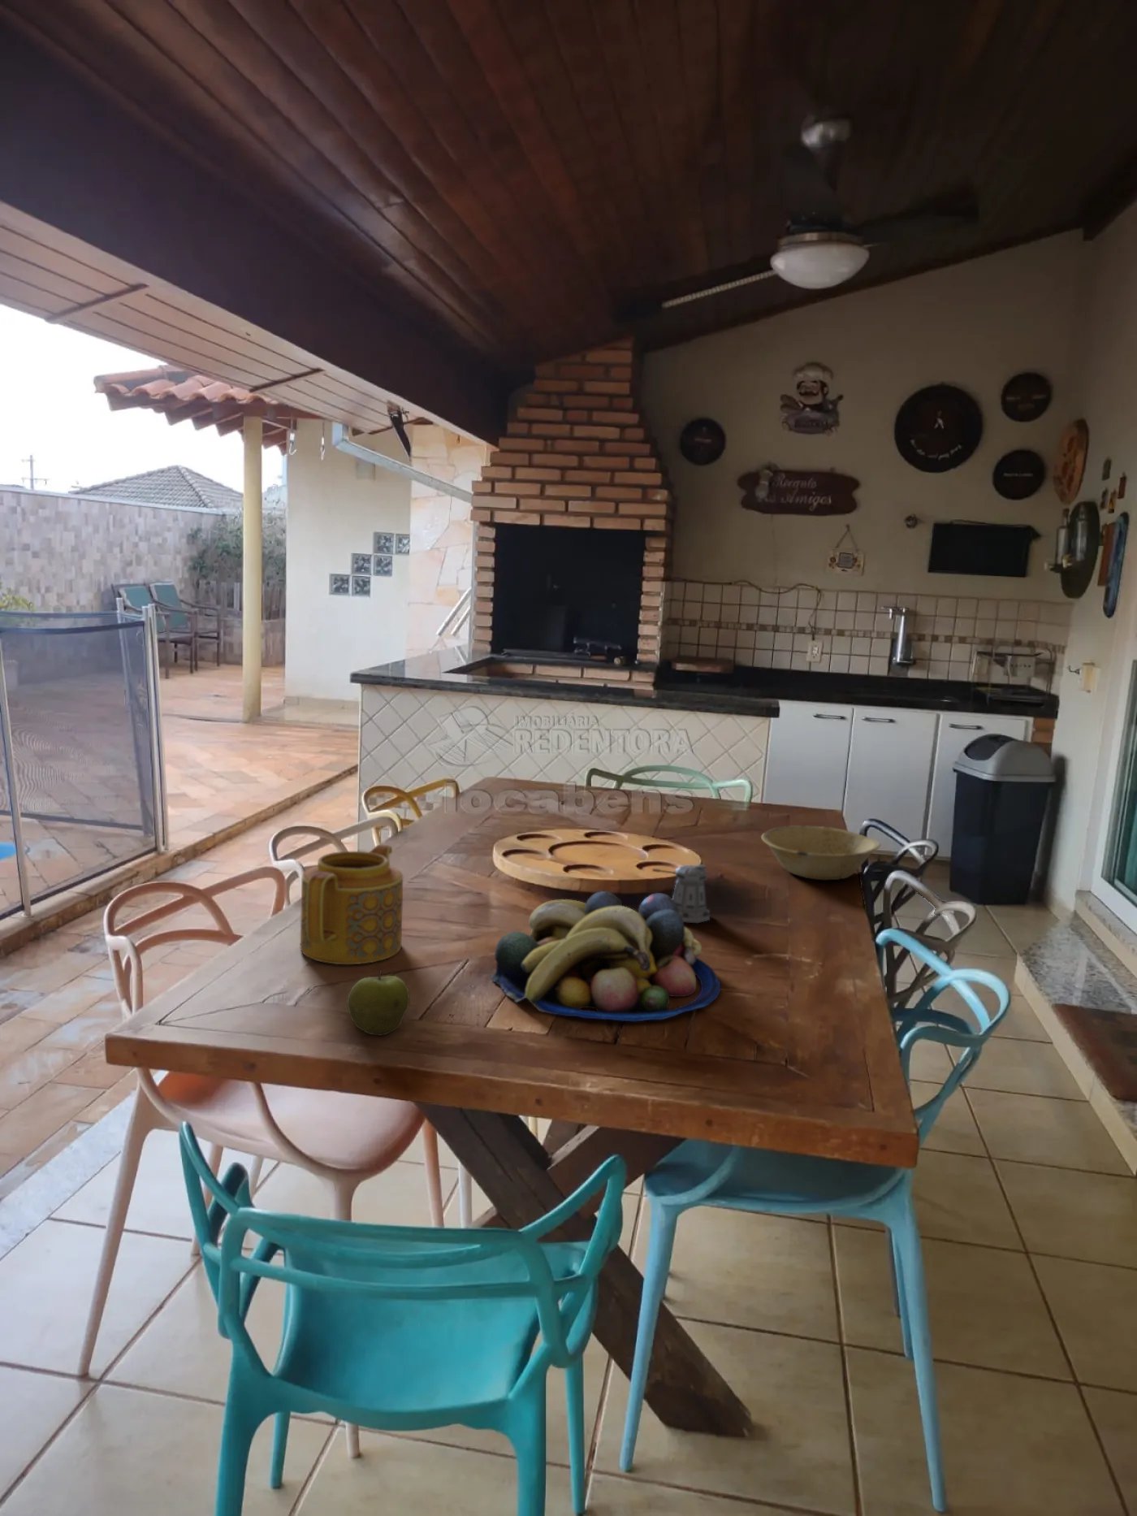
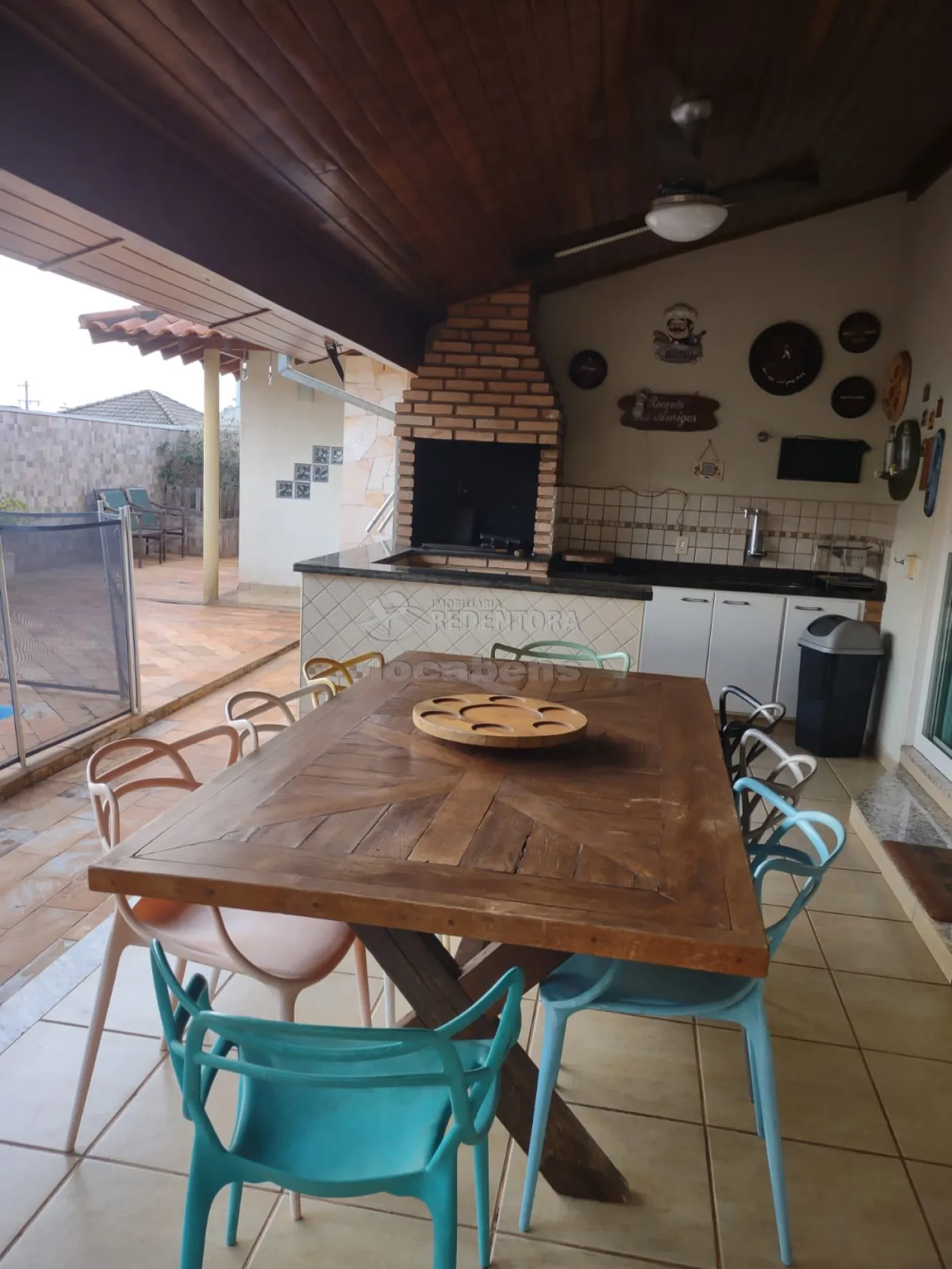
- bowl (818, 854)
- fruit bowl (610, 940)
- pepper shaker (684, 890)
- apple (377, 999)
- teapot (354, 902)
